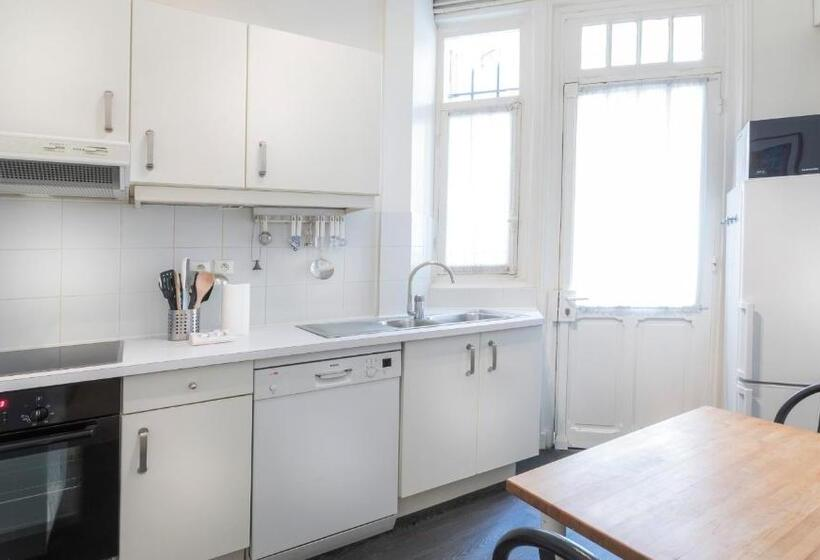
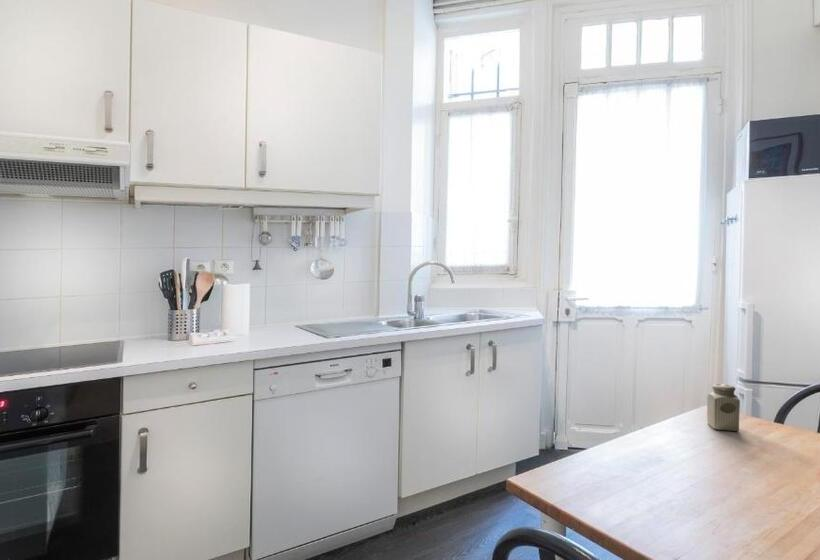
+ salt shaker (723, 405)
